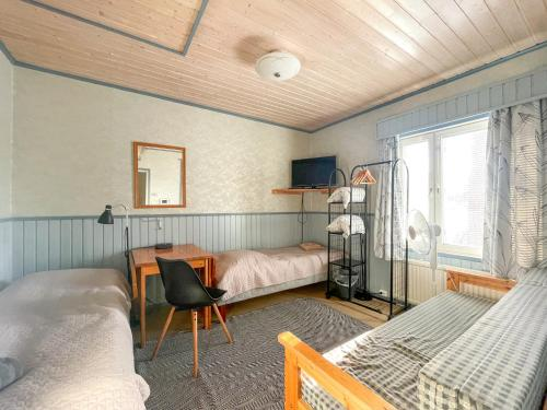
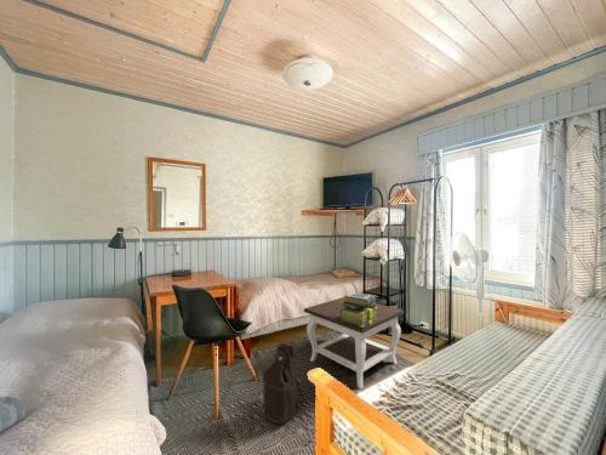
+ side table (353, 335)
+ shoulder bag (279, 377)
+ stack of books (358, 307)
